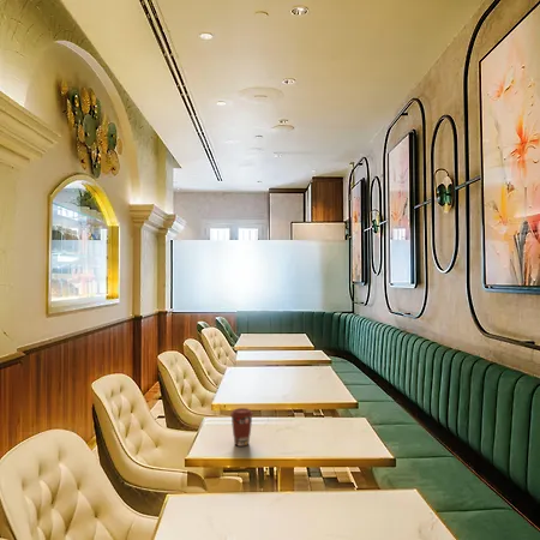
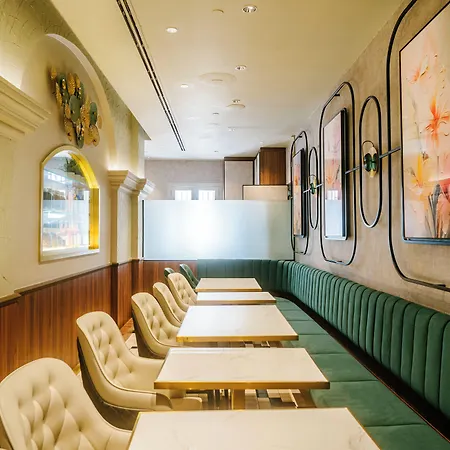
- coffee cup (241, 426)
